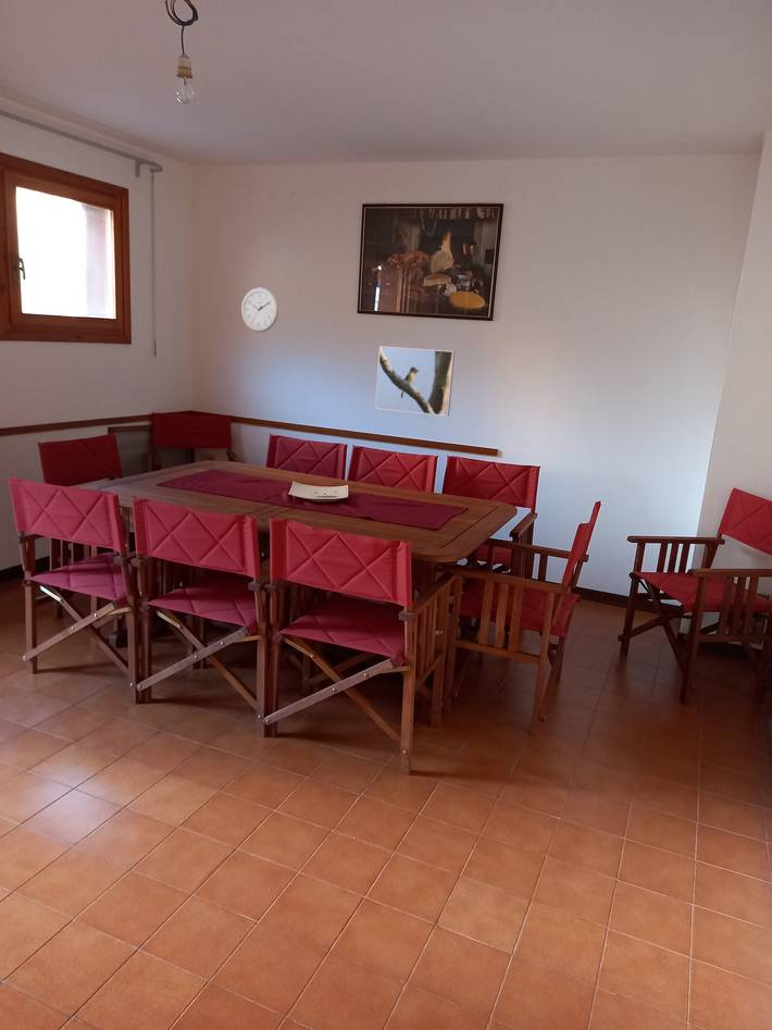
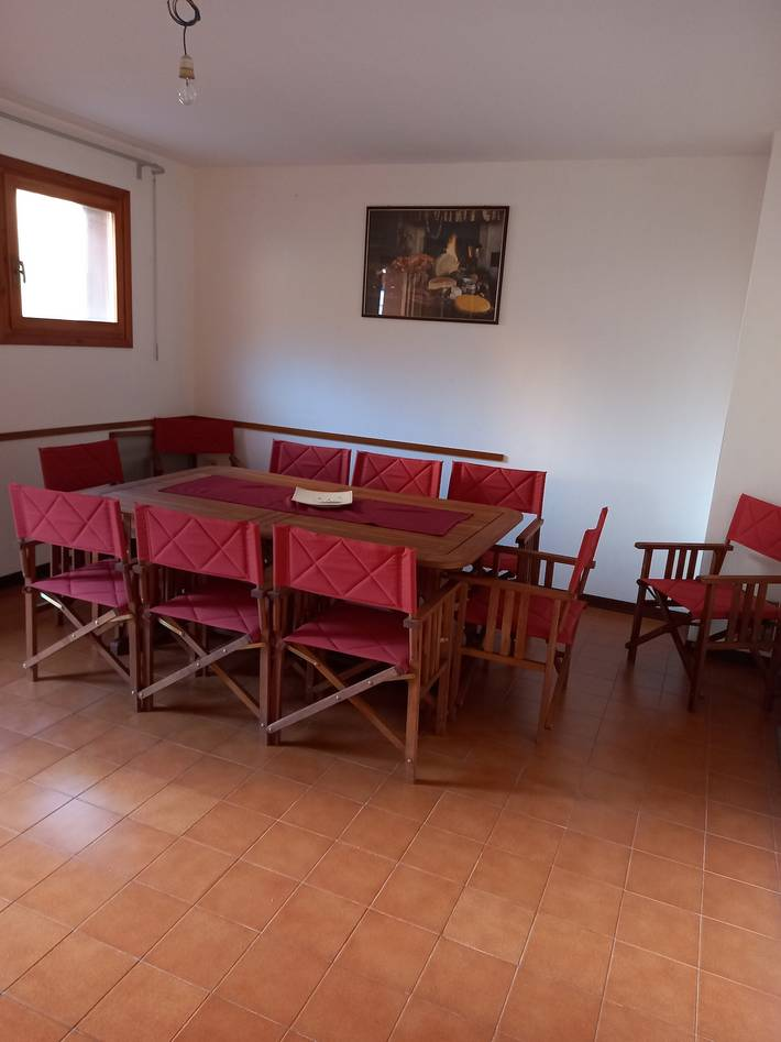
- wall clock (259, 310)
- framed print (413, 381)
